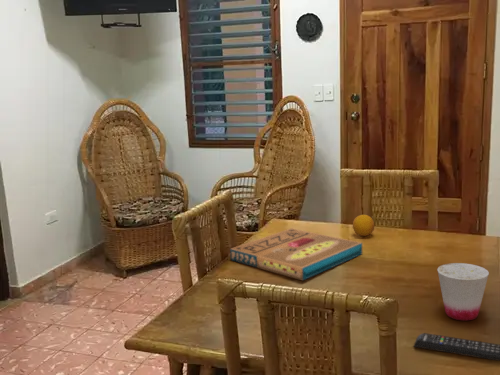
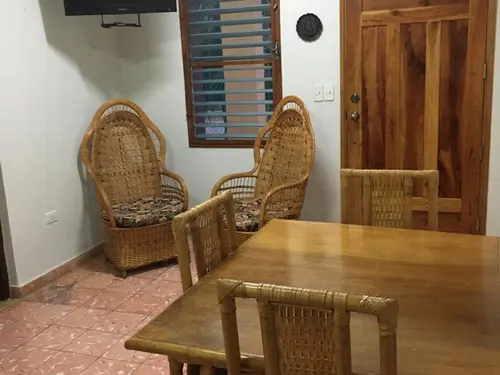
- fruit (363, 225)
- cup (462, 293)
- pizza box (296, 251)
- remote control (463, 347)
